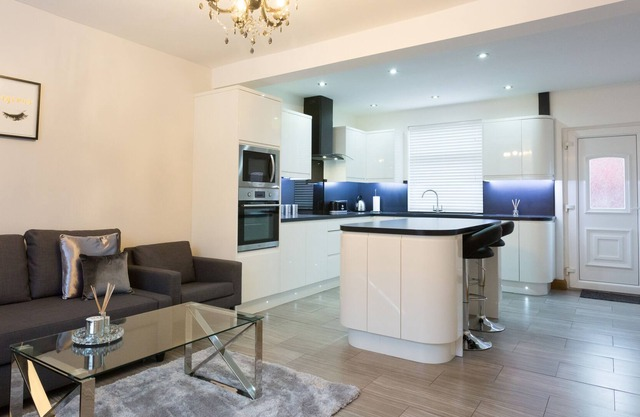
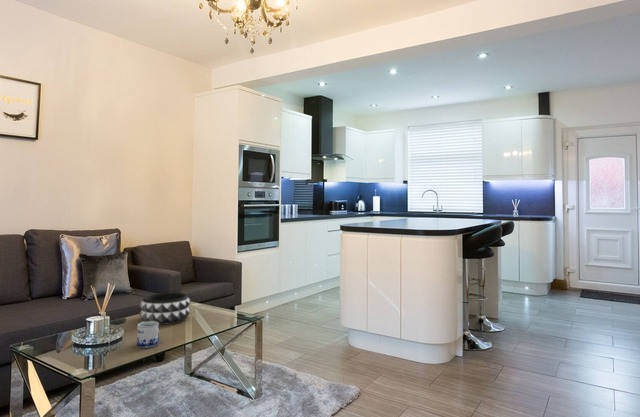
+ decorative bowl (165, 307)
+ mug (146, 333)
